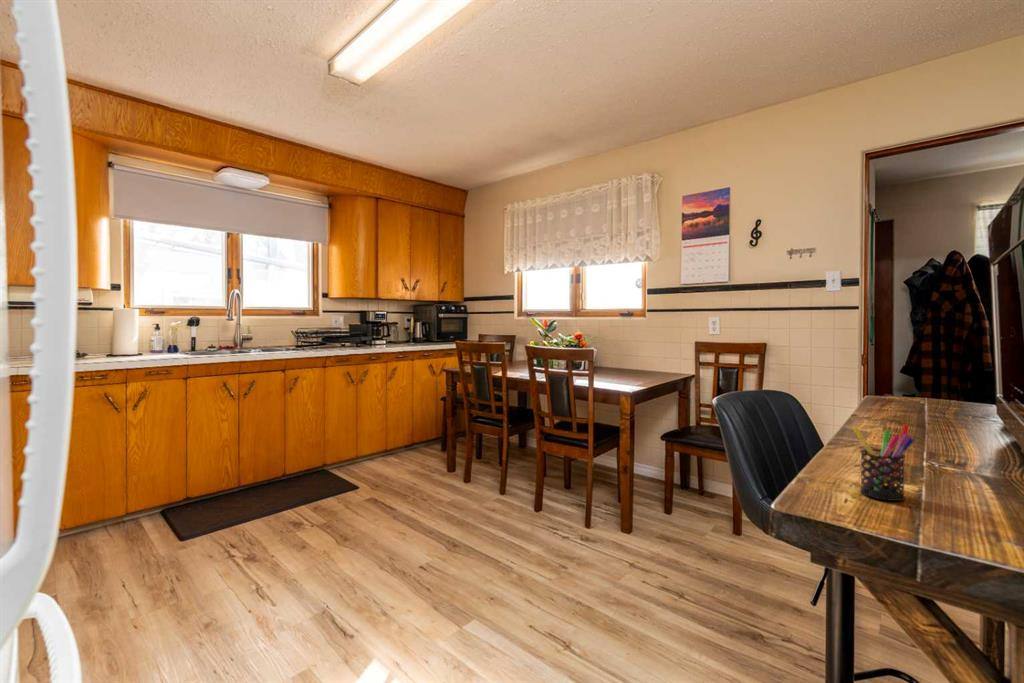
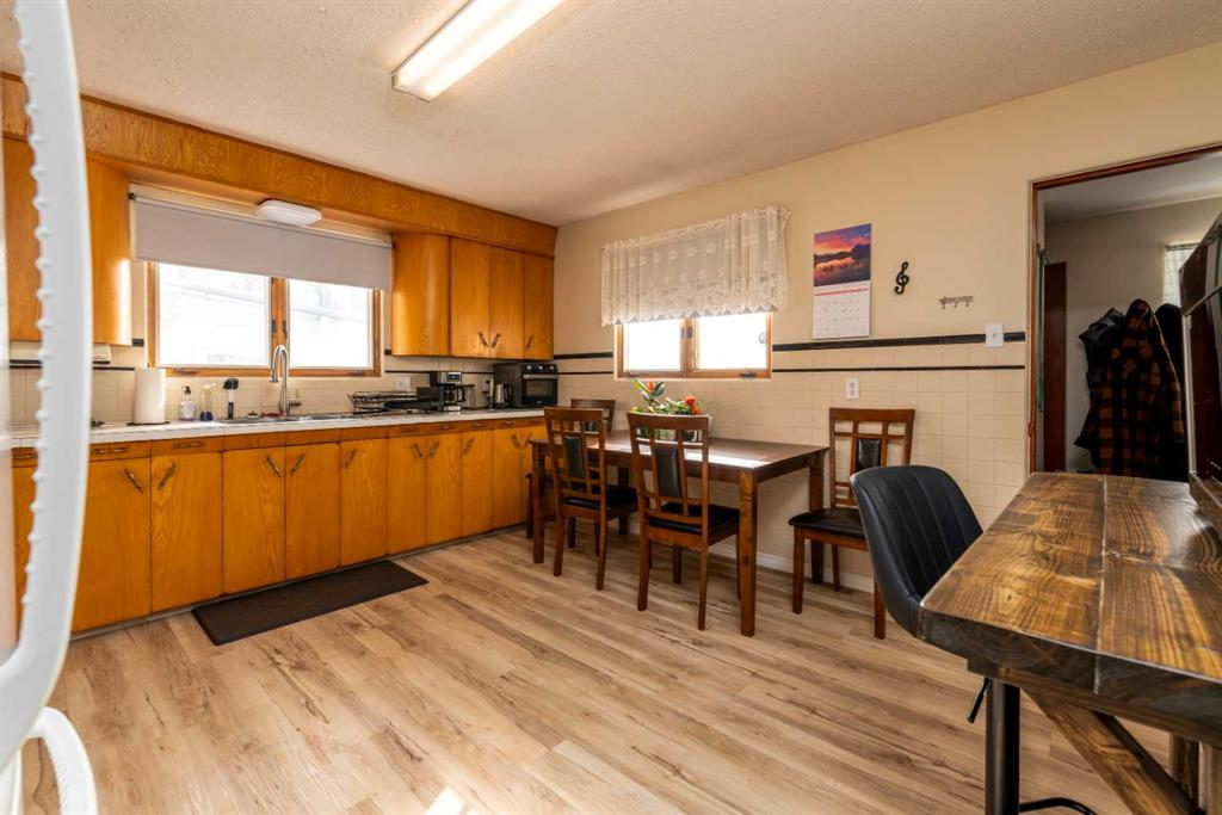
- pen holder (885, 458)
